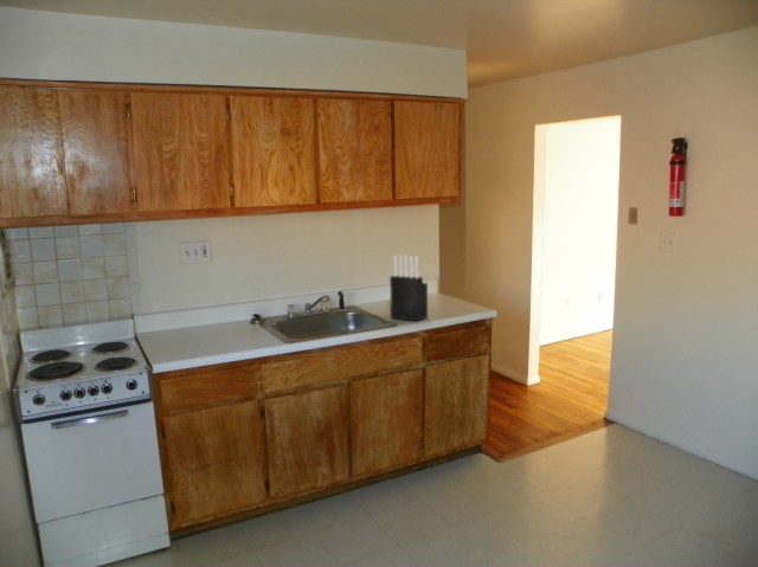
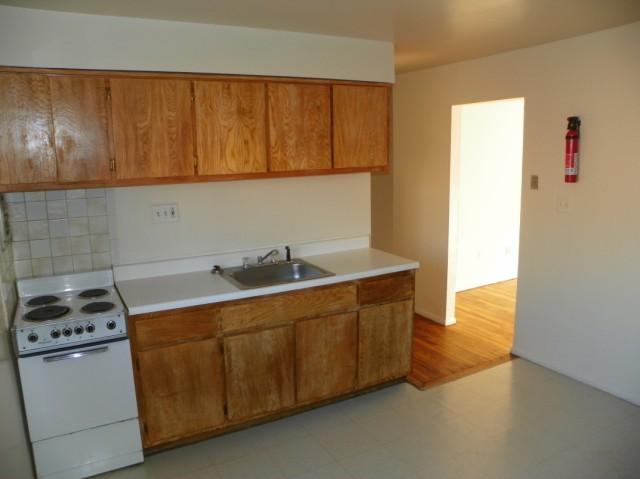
- knife block (410, 285)
